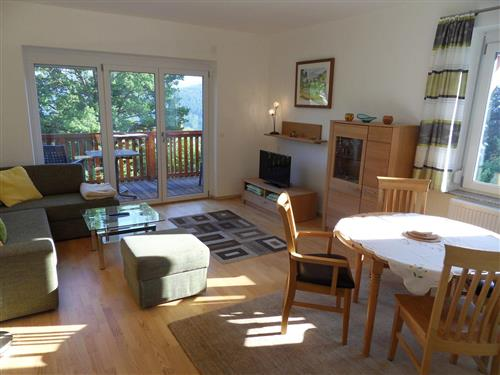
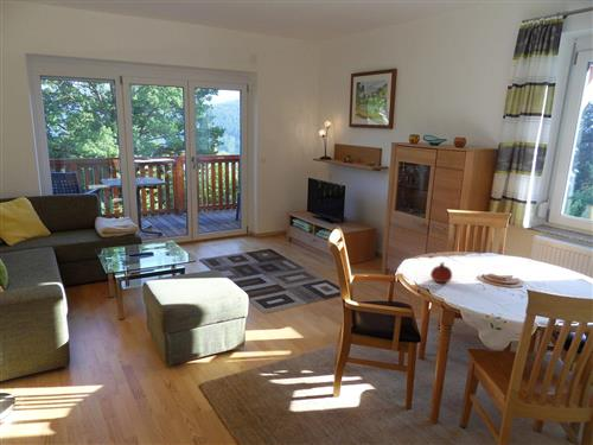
+ fruit (441, 271)
